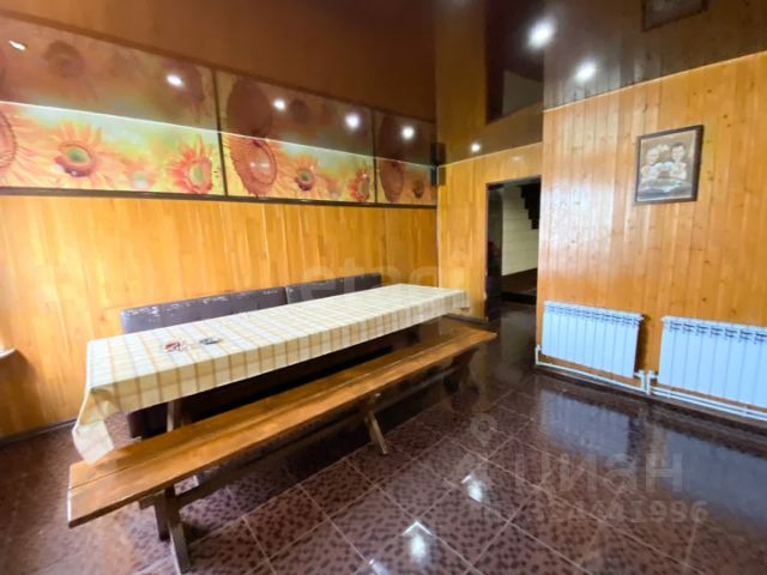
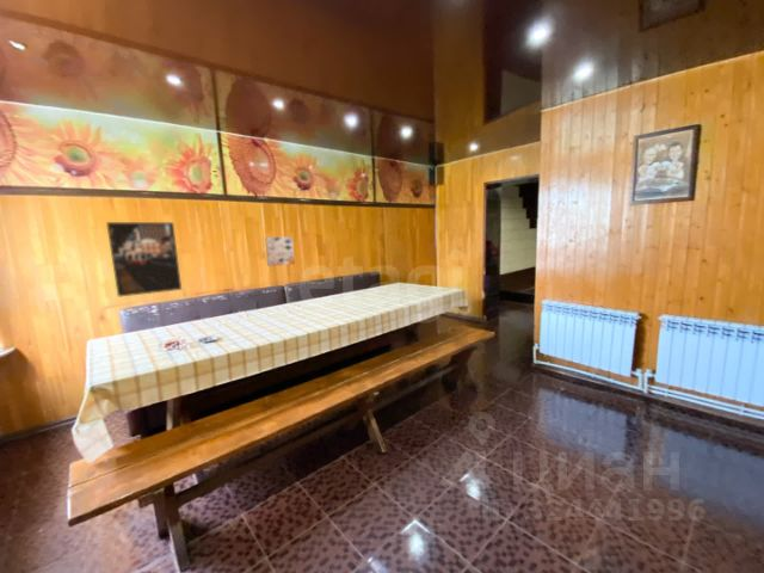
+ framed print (146, 258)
+ wall art (279, 251)
